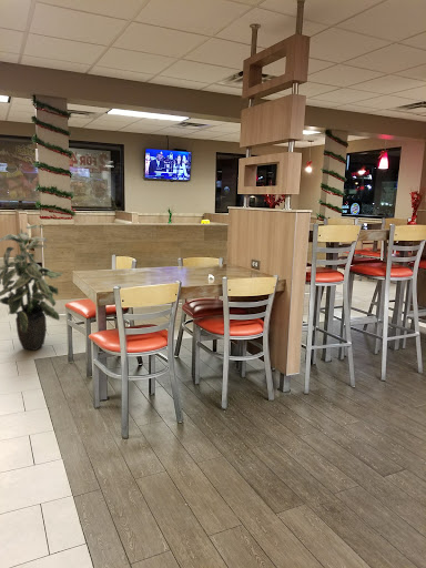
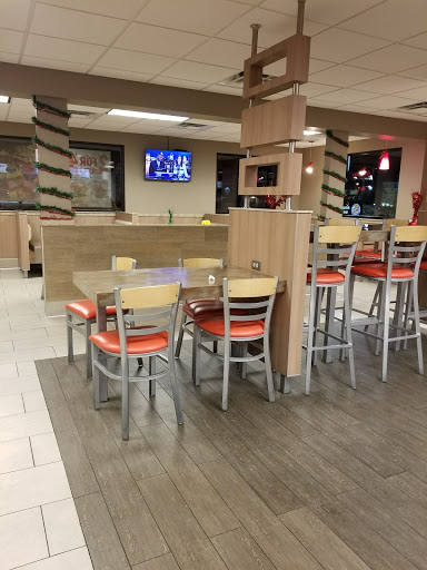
- indoor plant (32, 288)
